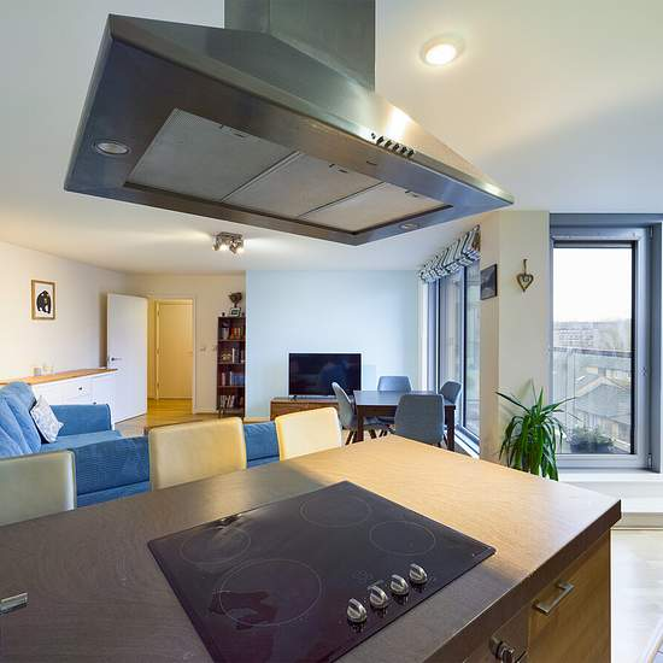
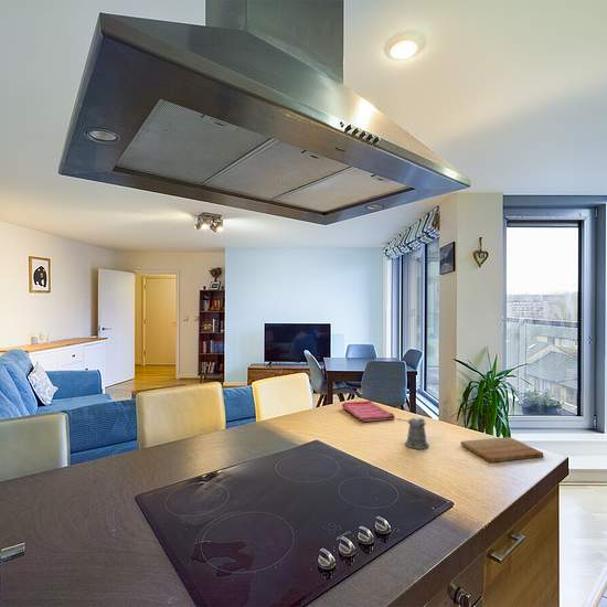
+ cutting board (500, 448)
+ pepper shaker (414, 430)
+ dish towel (366, 409)
